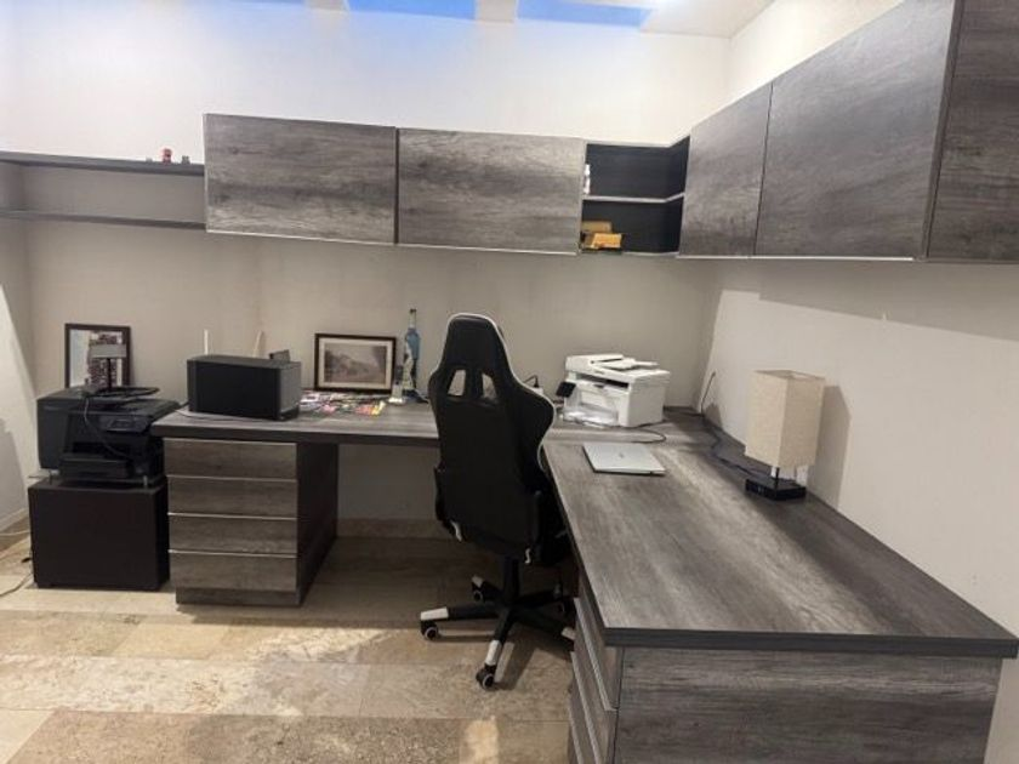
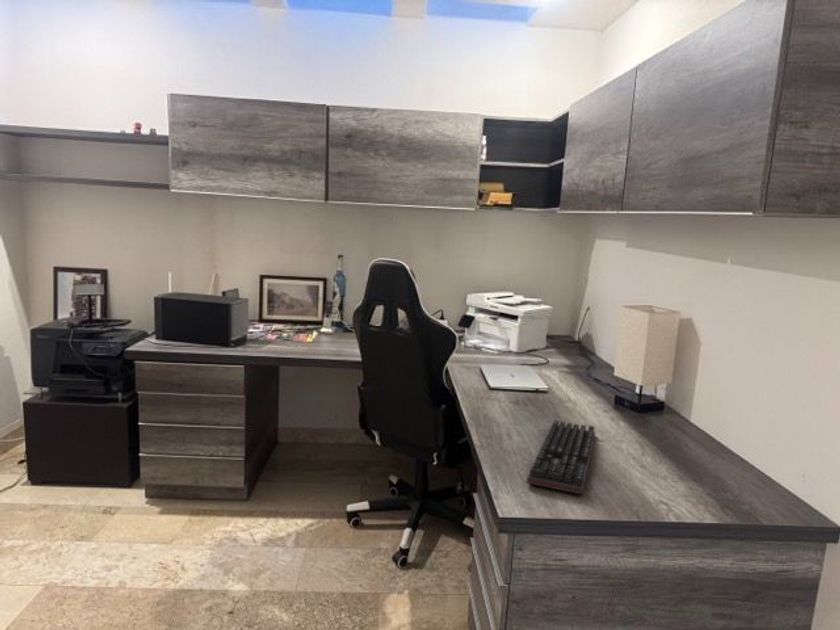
+ keyboard (565, 451)
